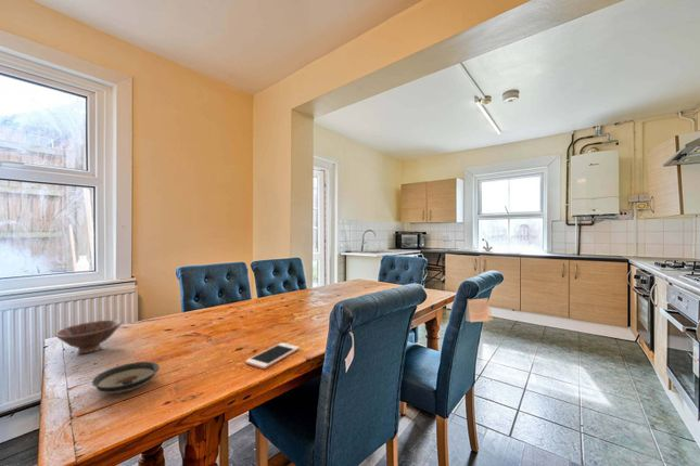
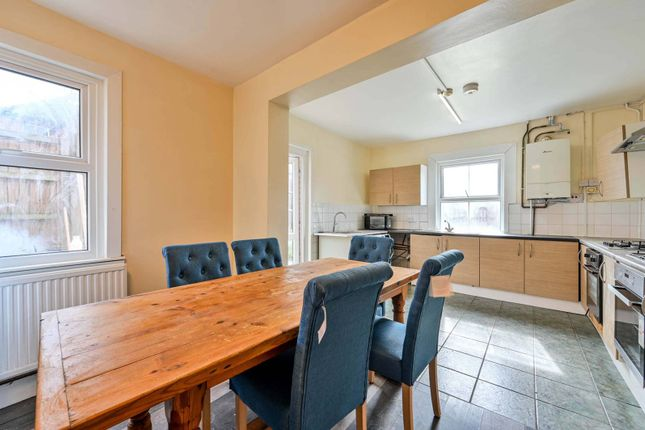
- bowl (90, 338)
- cell phone (273, 354)
- saucer (127, 379)
